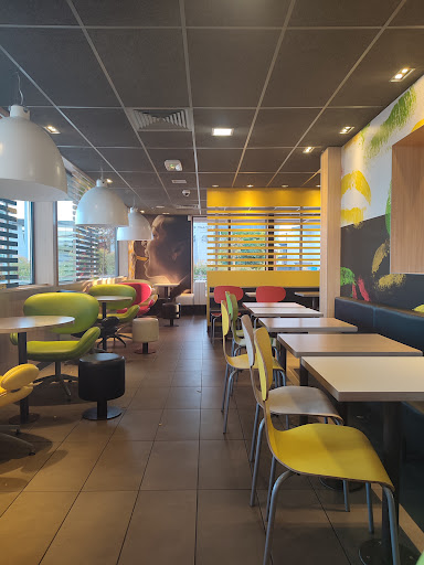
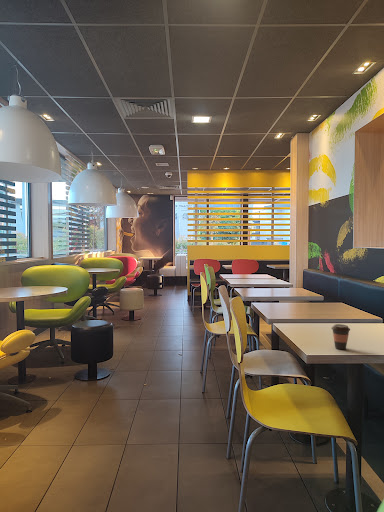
+ coffee cup (340, 336)
